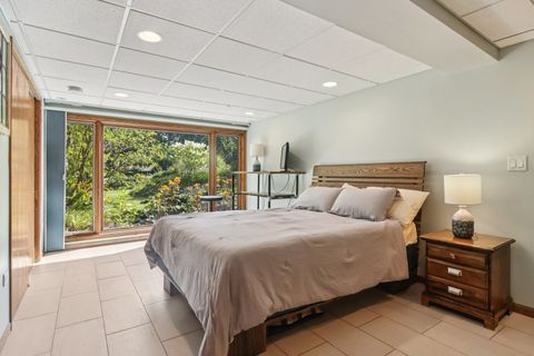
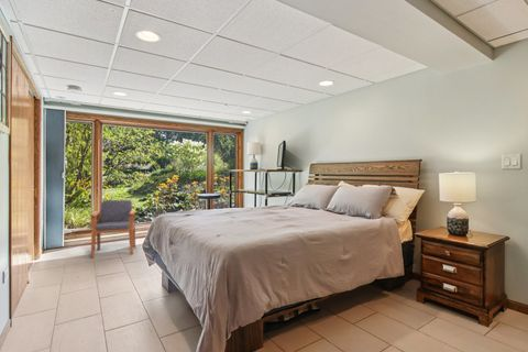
+ armchair (114, 226)
